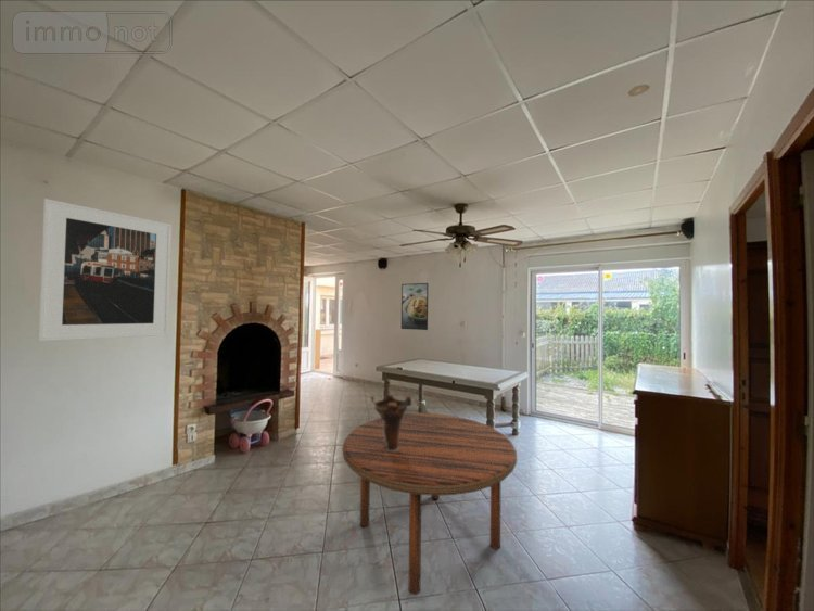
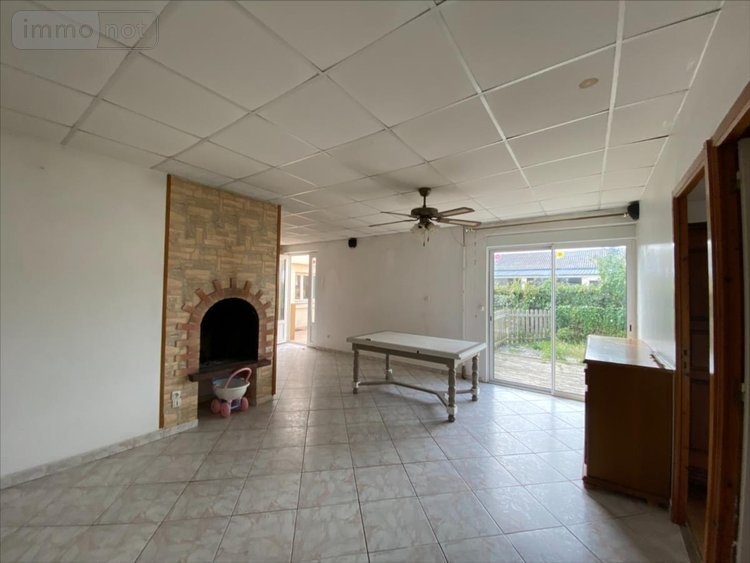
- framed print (414, 306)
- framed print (113, 275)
- vase (390, 421)
- dining table (428, 486)
